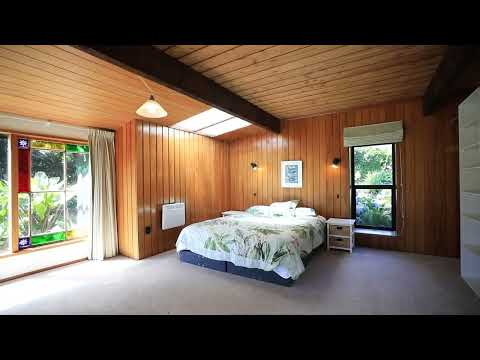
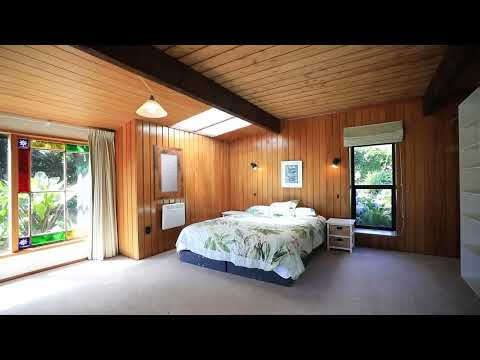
+ home mirror (169, 173)
